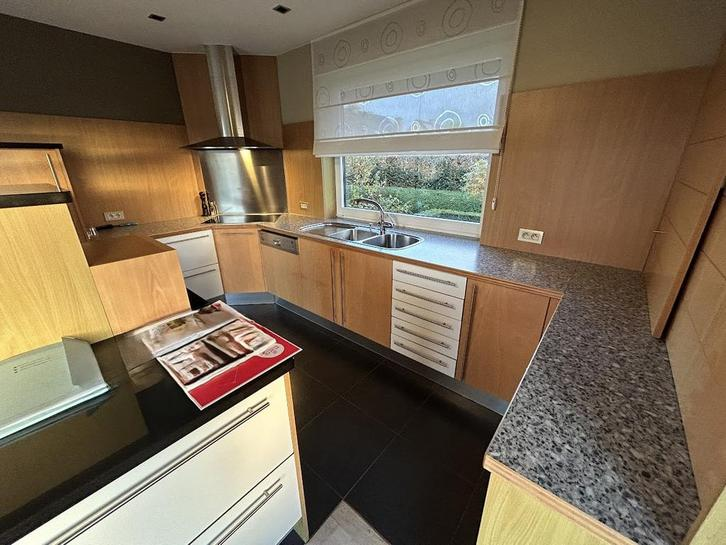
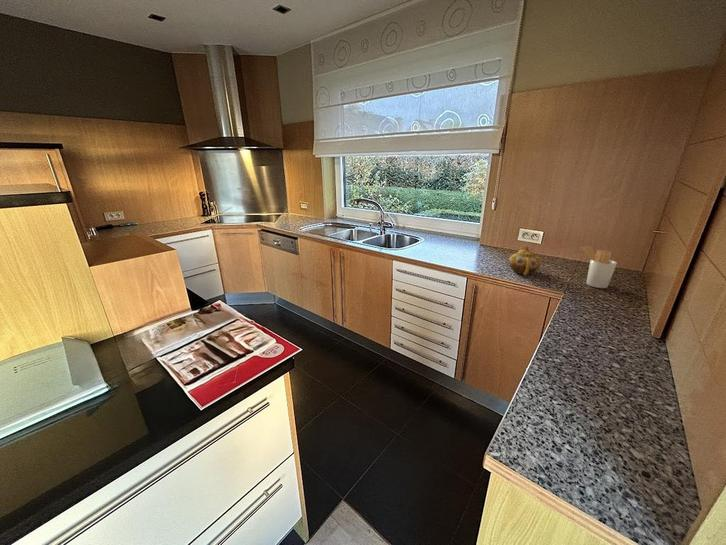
+ utensil holder (595, 265)
+ teapot (524, 259)
